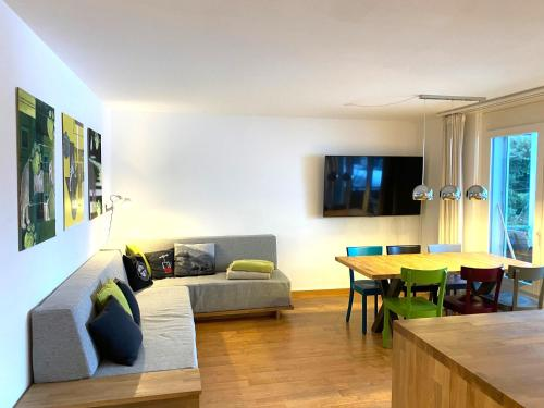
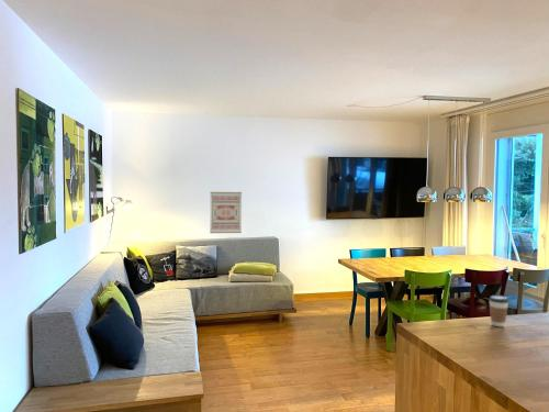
+ wall art (225, 212)
+ coffee cup (497, 311)
